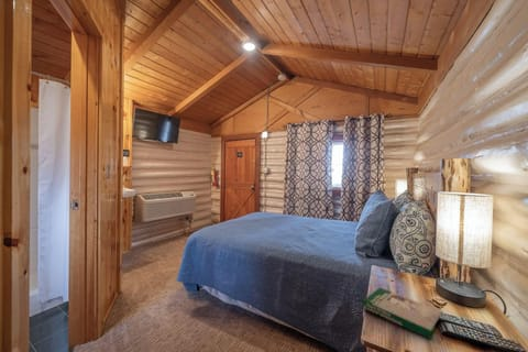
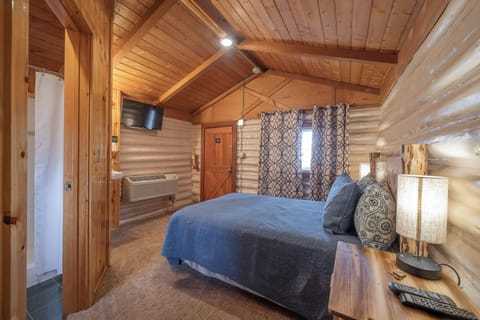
- book (400, 309)
